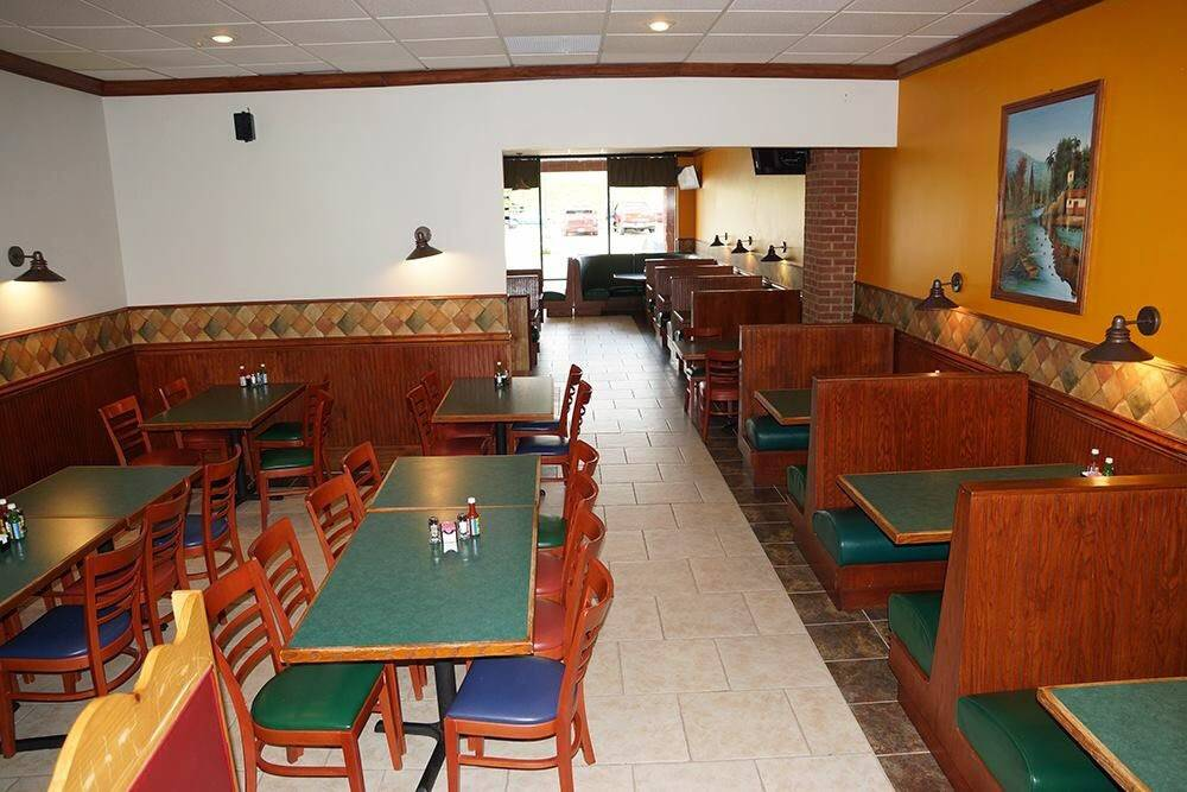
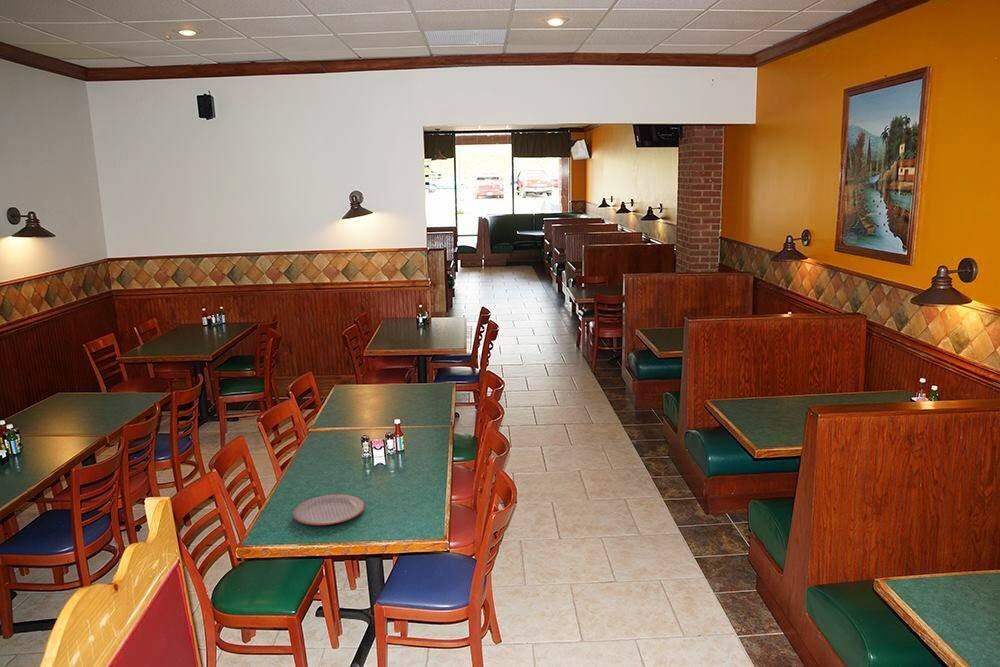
+ plate (329, 511)
